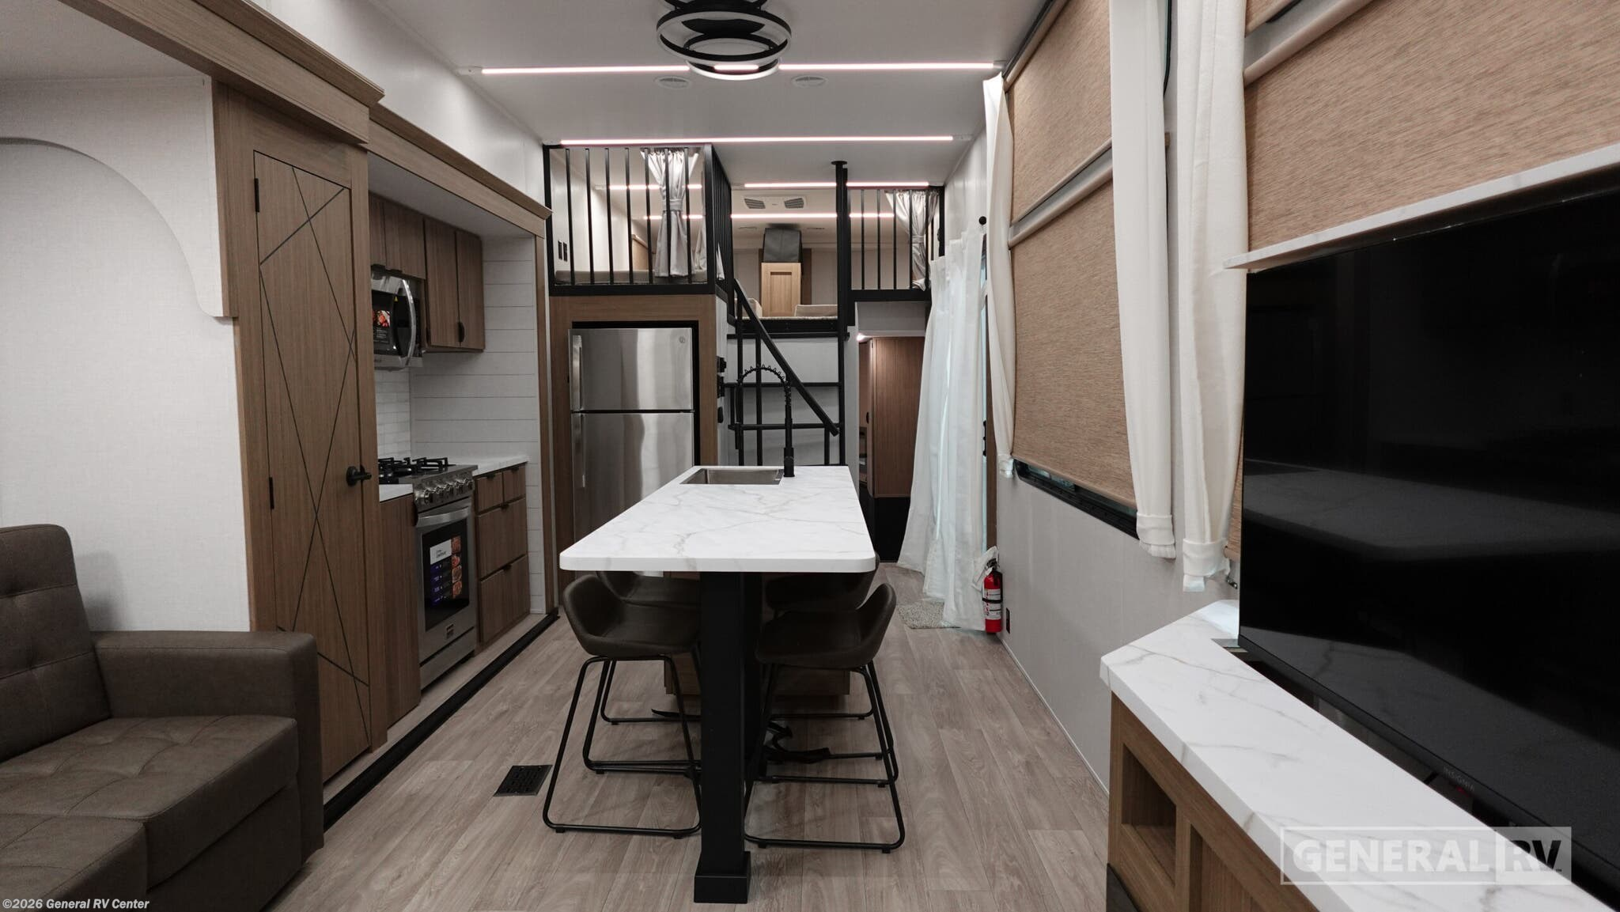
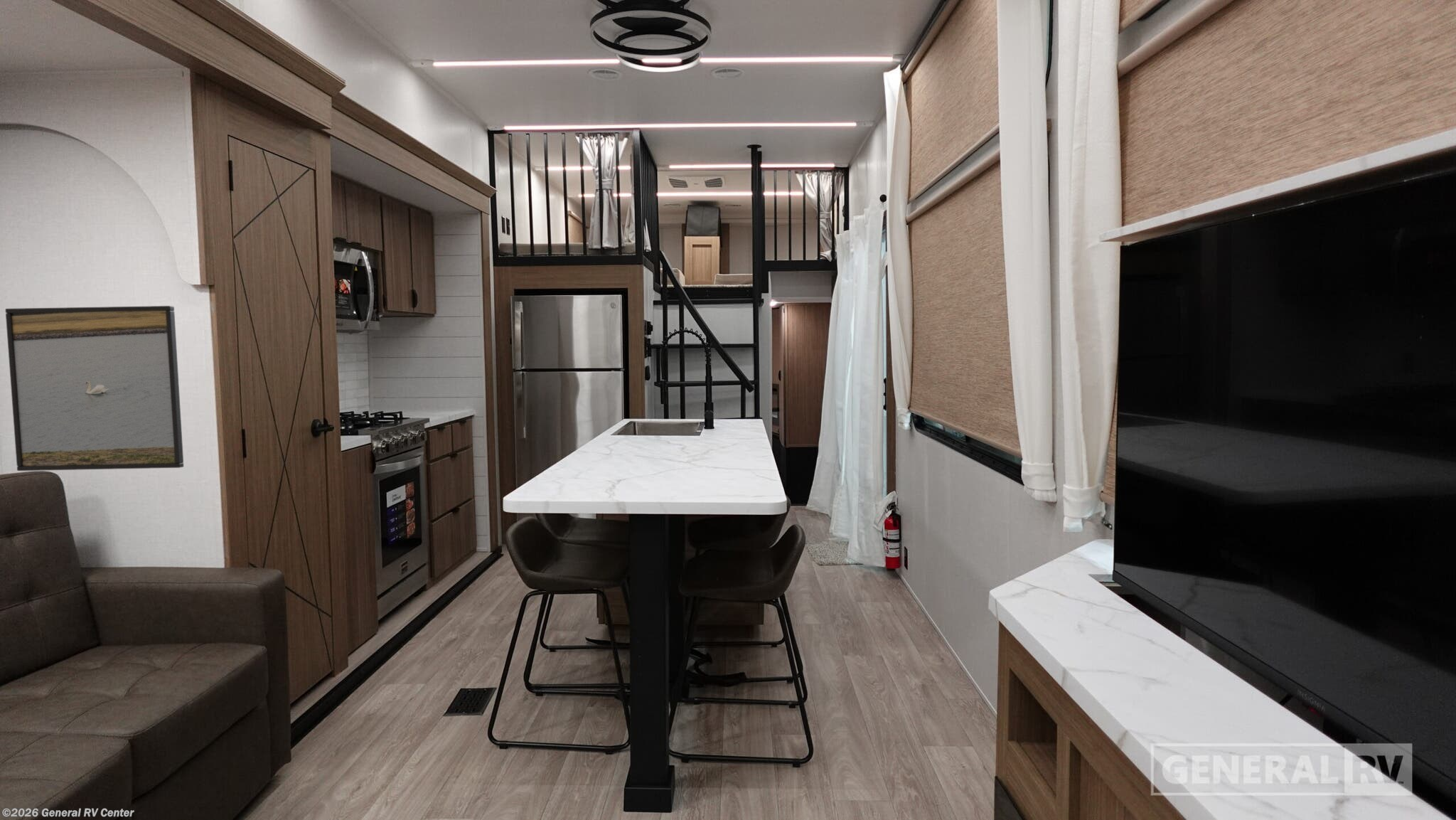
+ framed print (95, 388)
